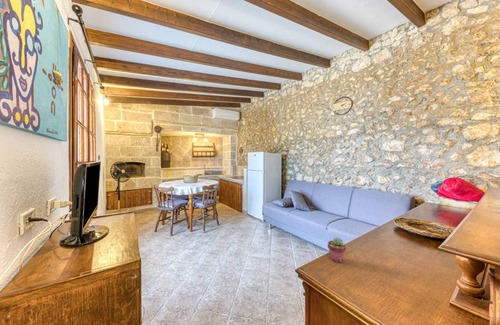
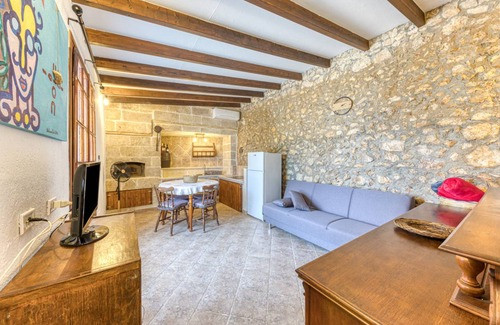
- potted succulent (336, 248)
